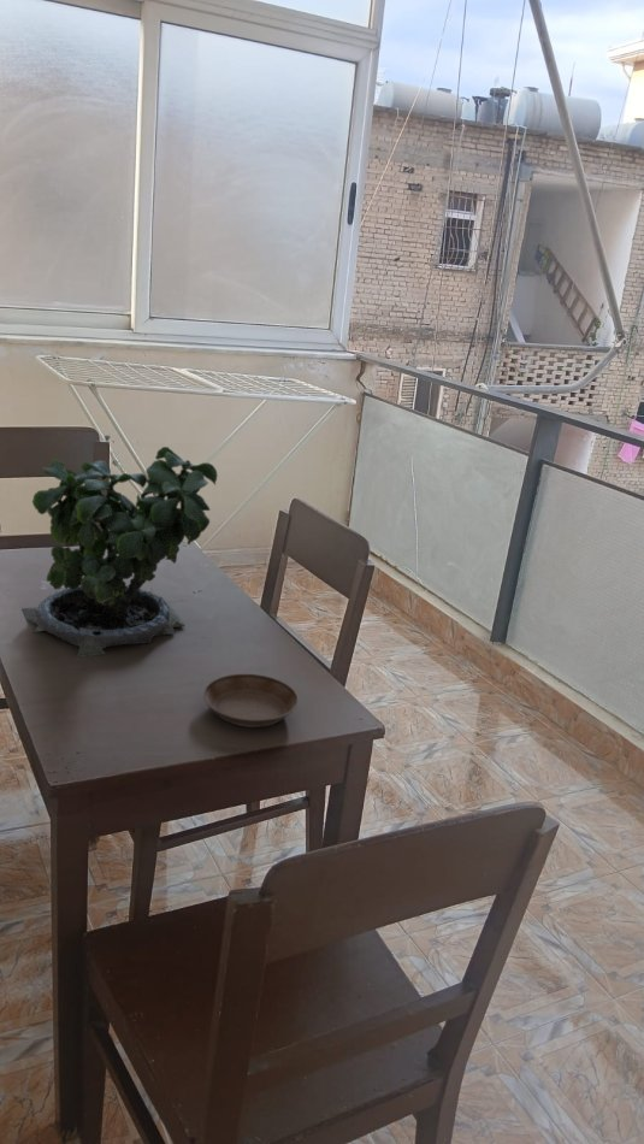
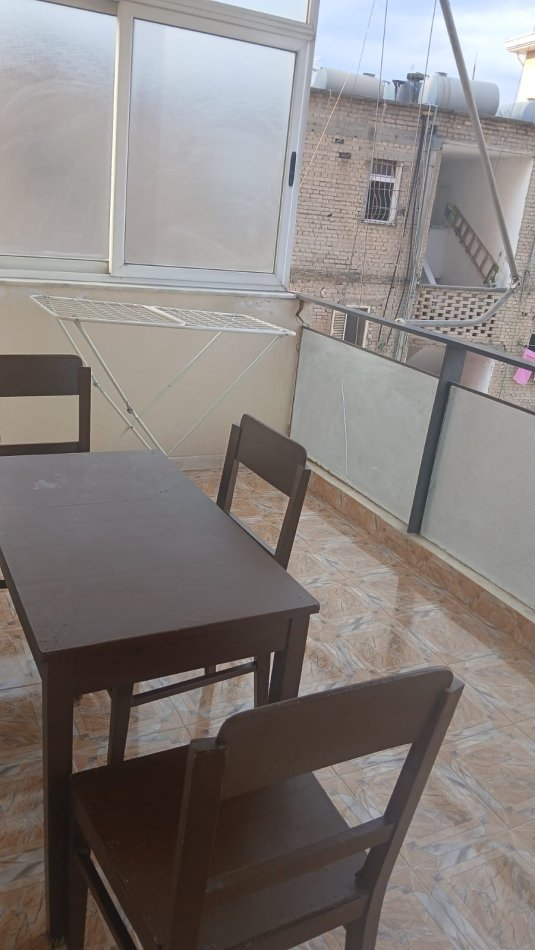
- potted plant (123, 535)
- saucer (250, 702)
